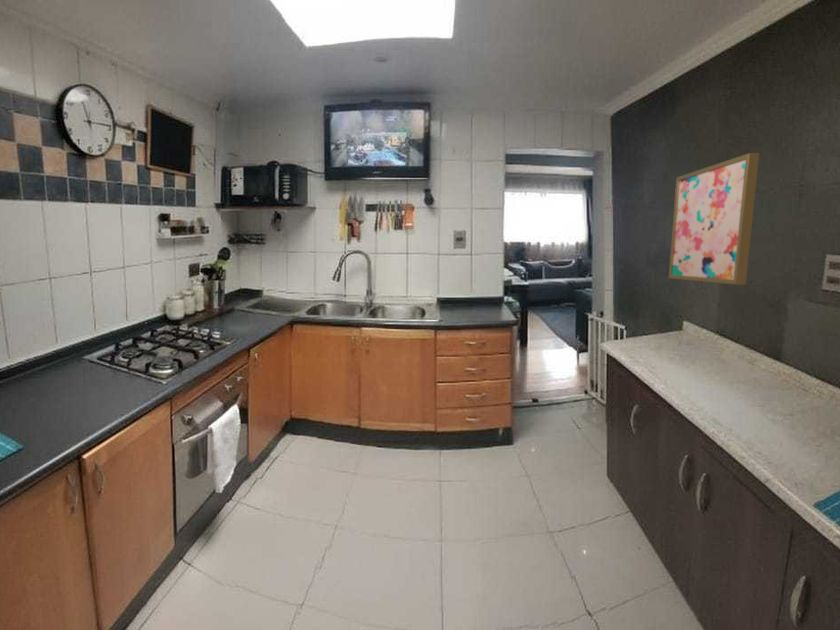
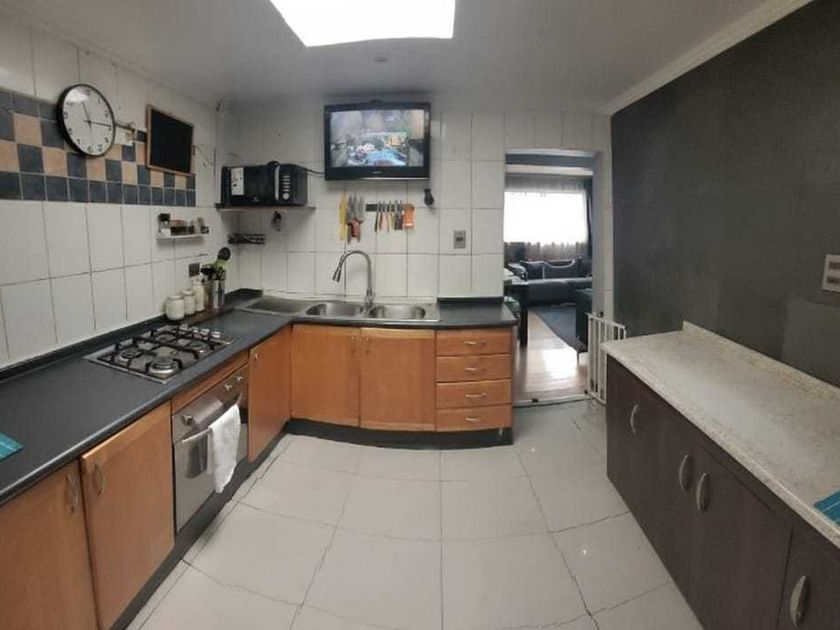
- wall art (707, 225)
